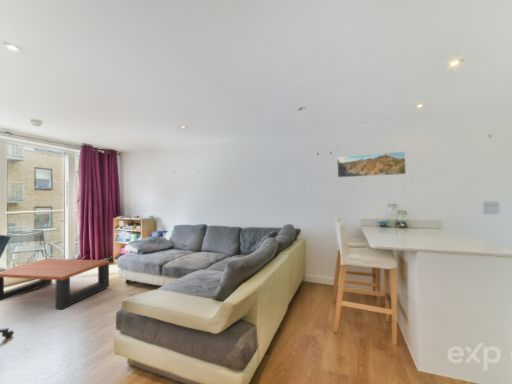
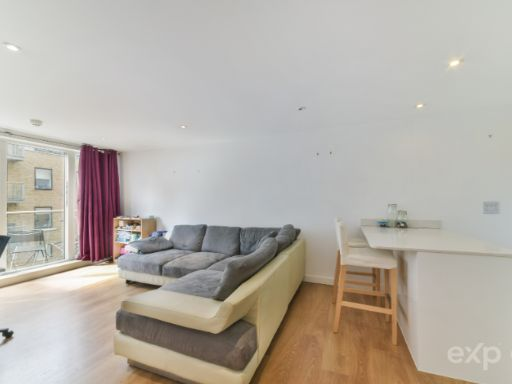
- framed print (369, 165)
- coffee table (53, 279)
